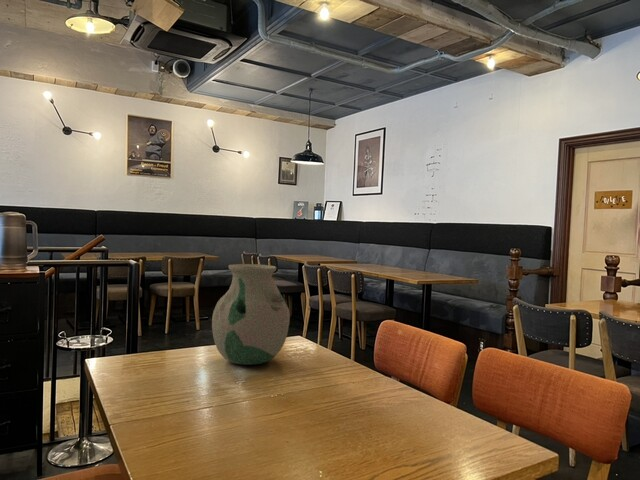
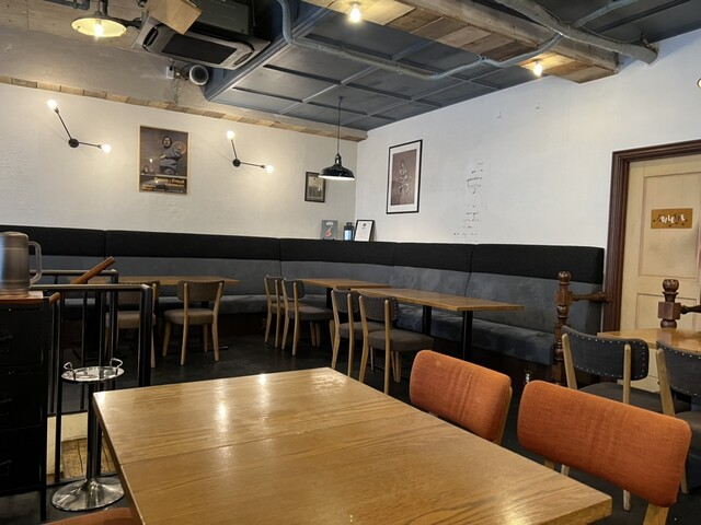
- vase (251, 312)
